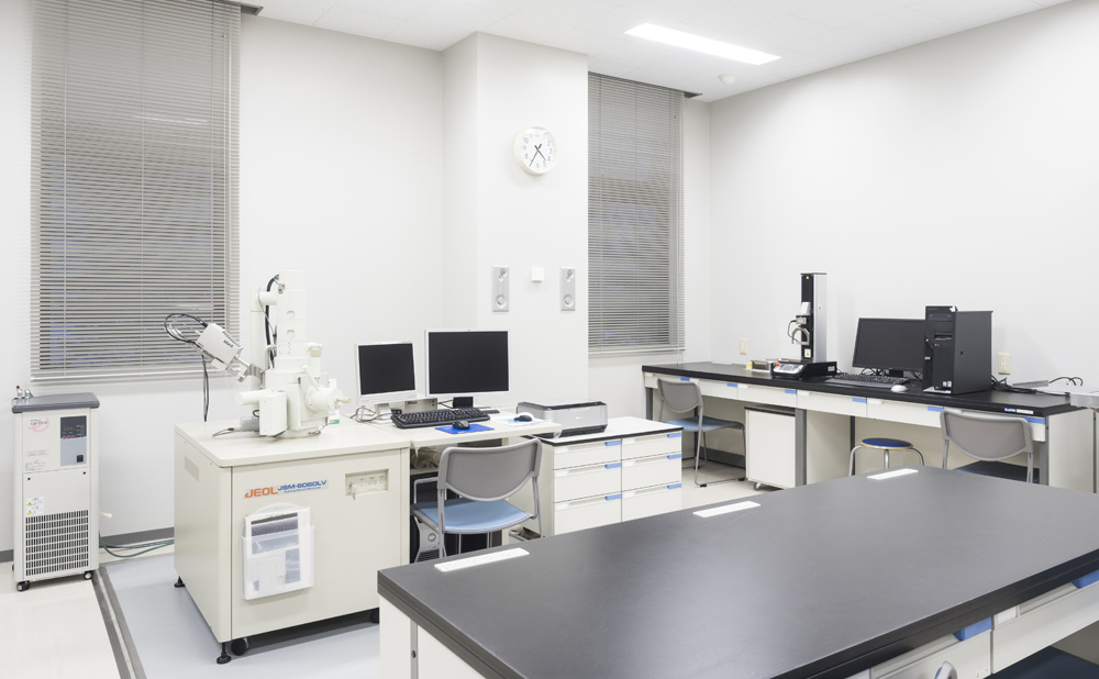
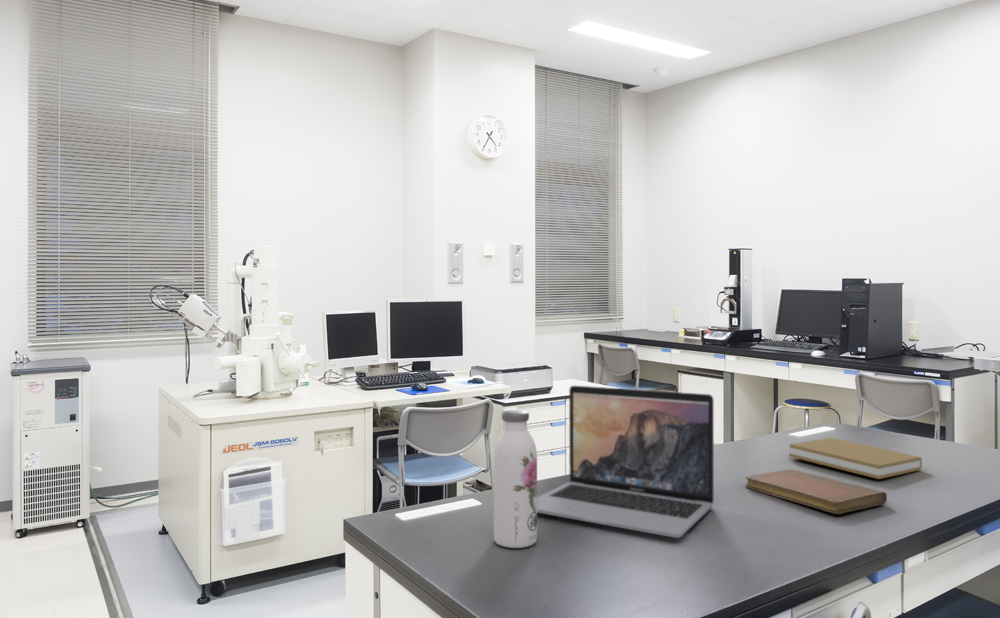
+ notebook (812, 489)
+ water bottle (515, 475)
+ laptop (617, 452)
+ book (853, 456)
